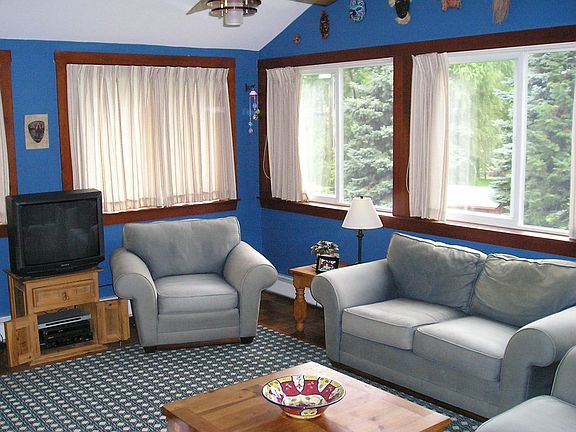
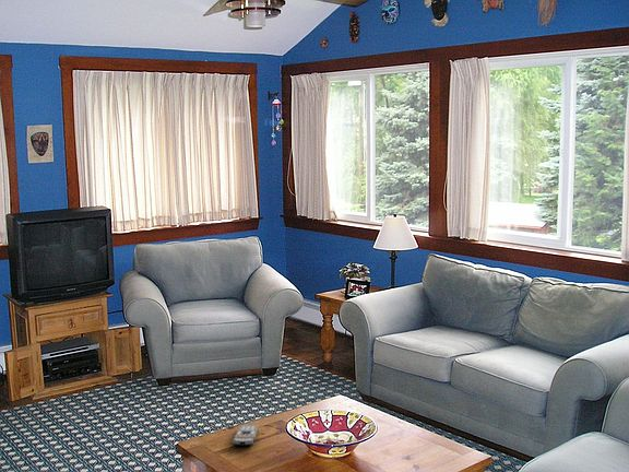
+ remote control (246, 434)
